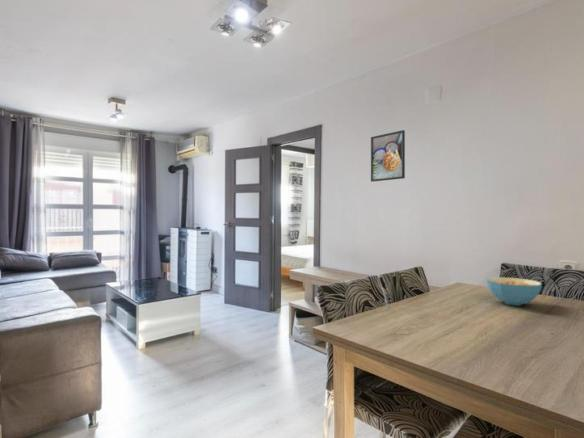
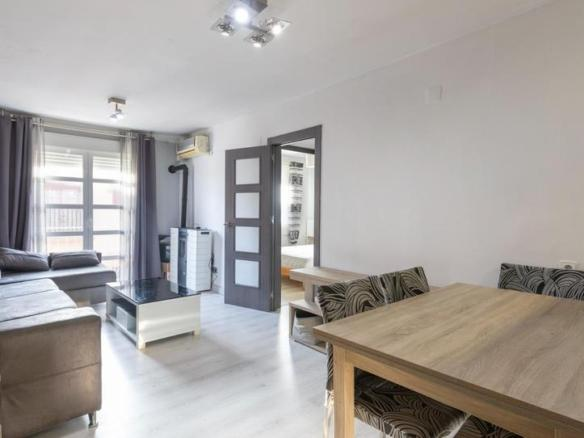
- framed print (387, 156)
- cereal bowl (513, 292)
